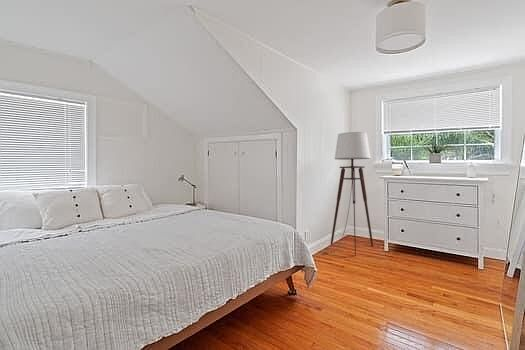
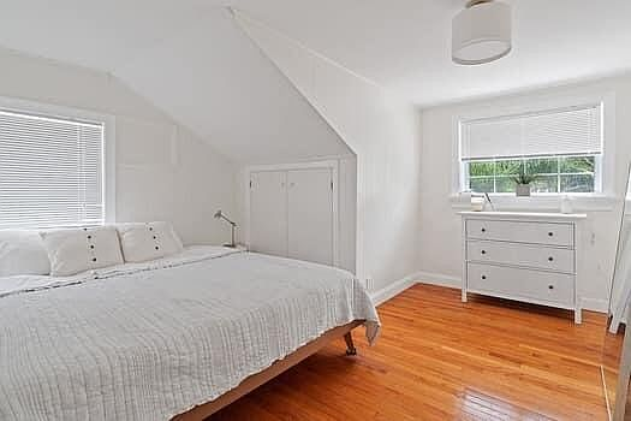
- floor lamp (341, 191)
